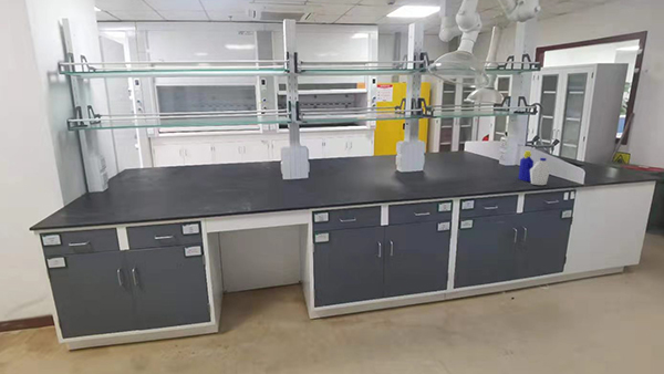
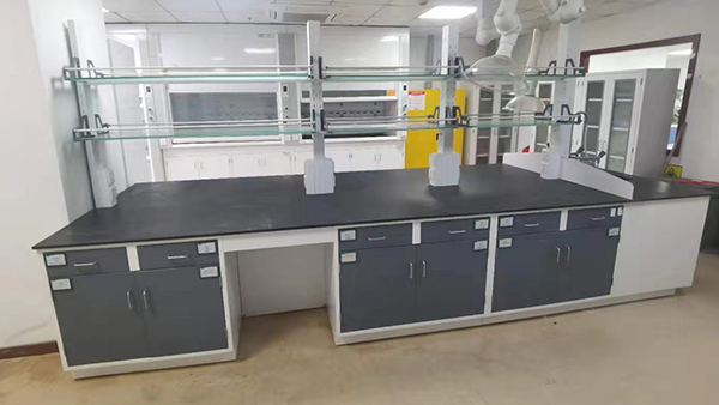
- bottle (532, 167)
